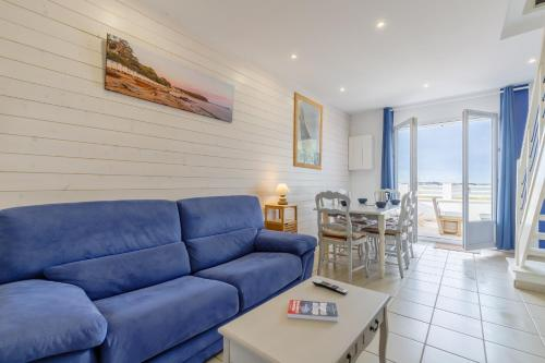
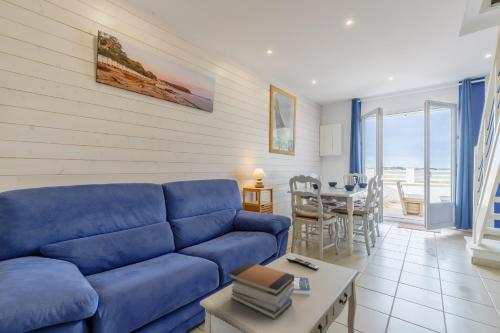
+ book stack (261, 287)
